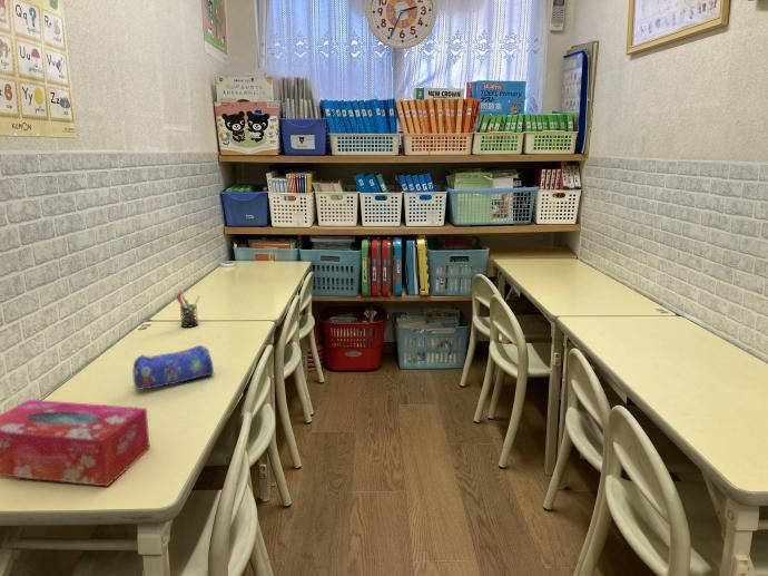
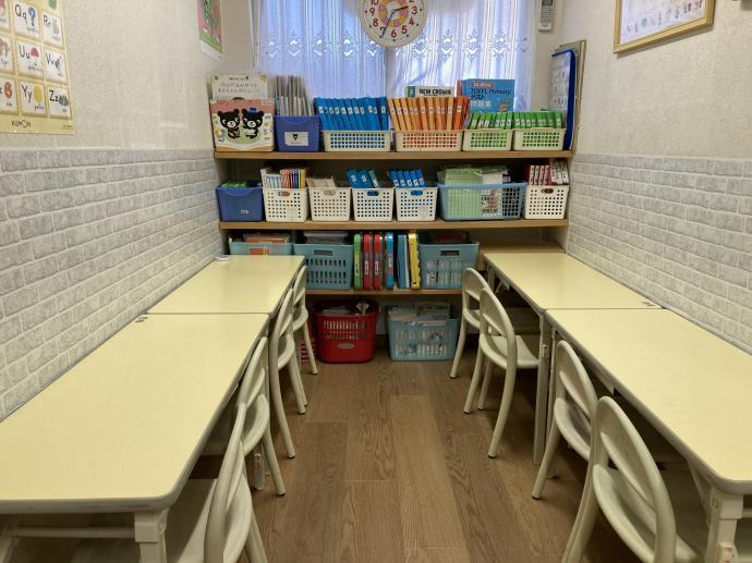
- pen holder (187, 309)
- pencil case (173, 365)
- tissue box (66, 439)
